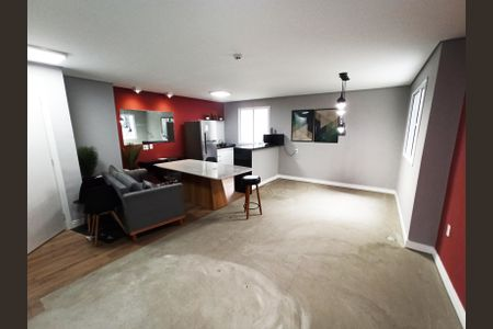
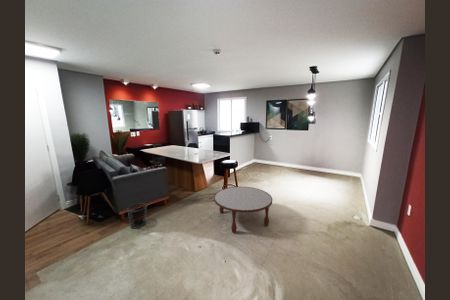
+ waste bin (137, 215)
+ coffee table (242, 207)
